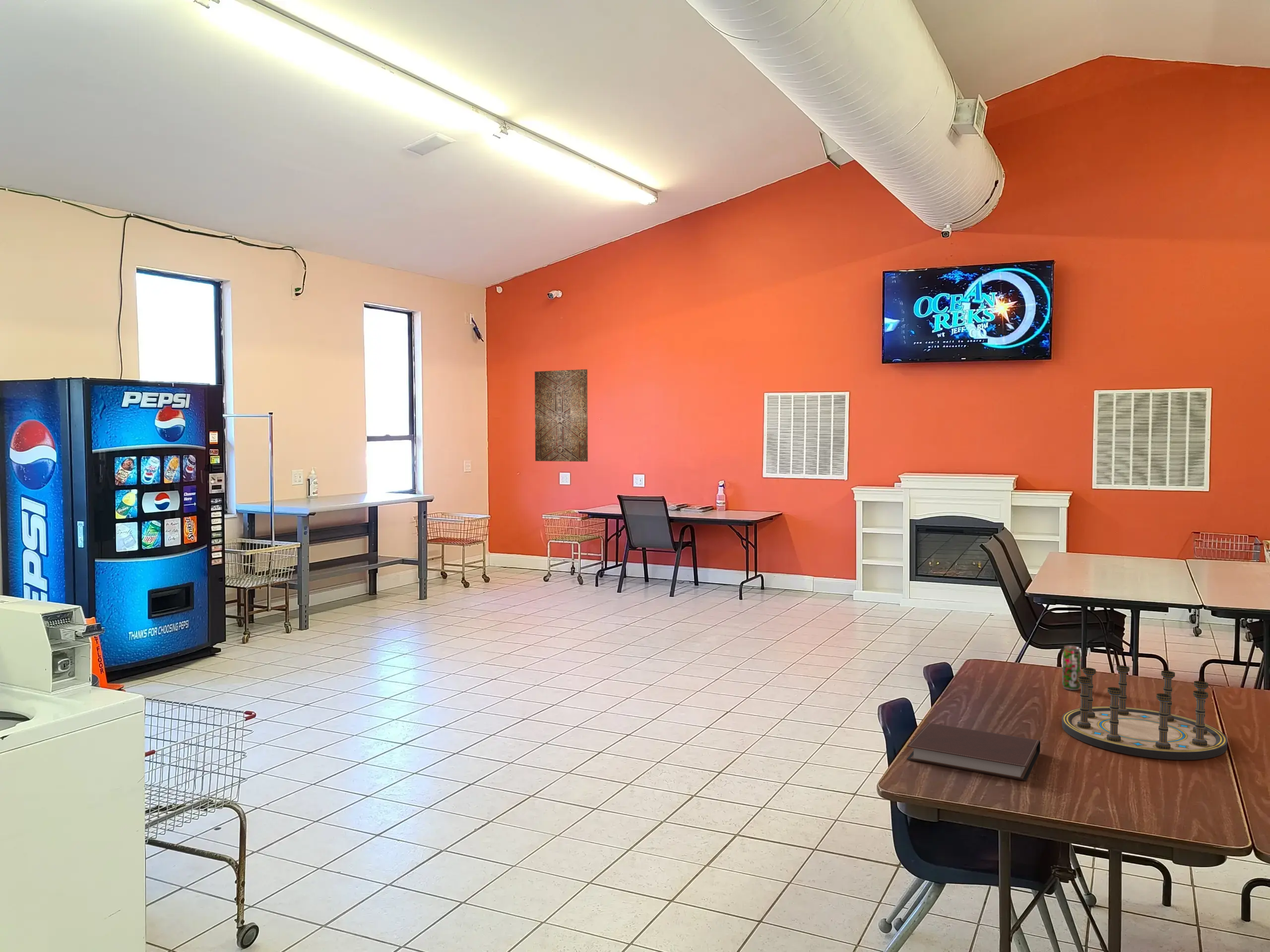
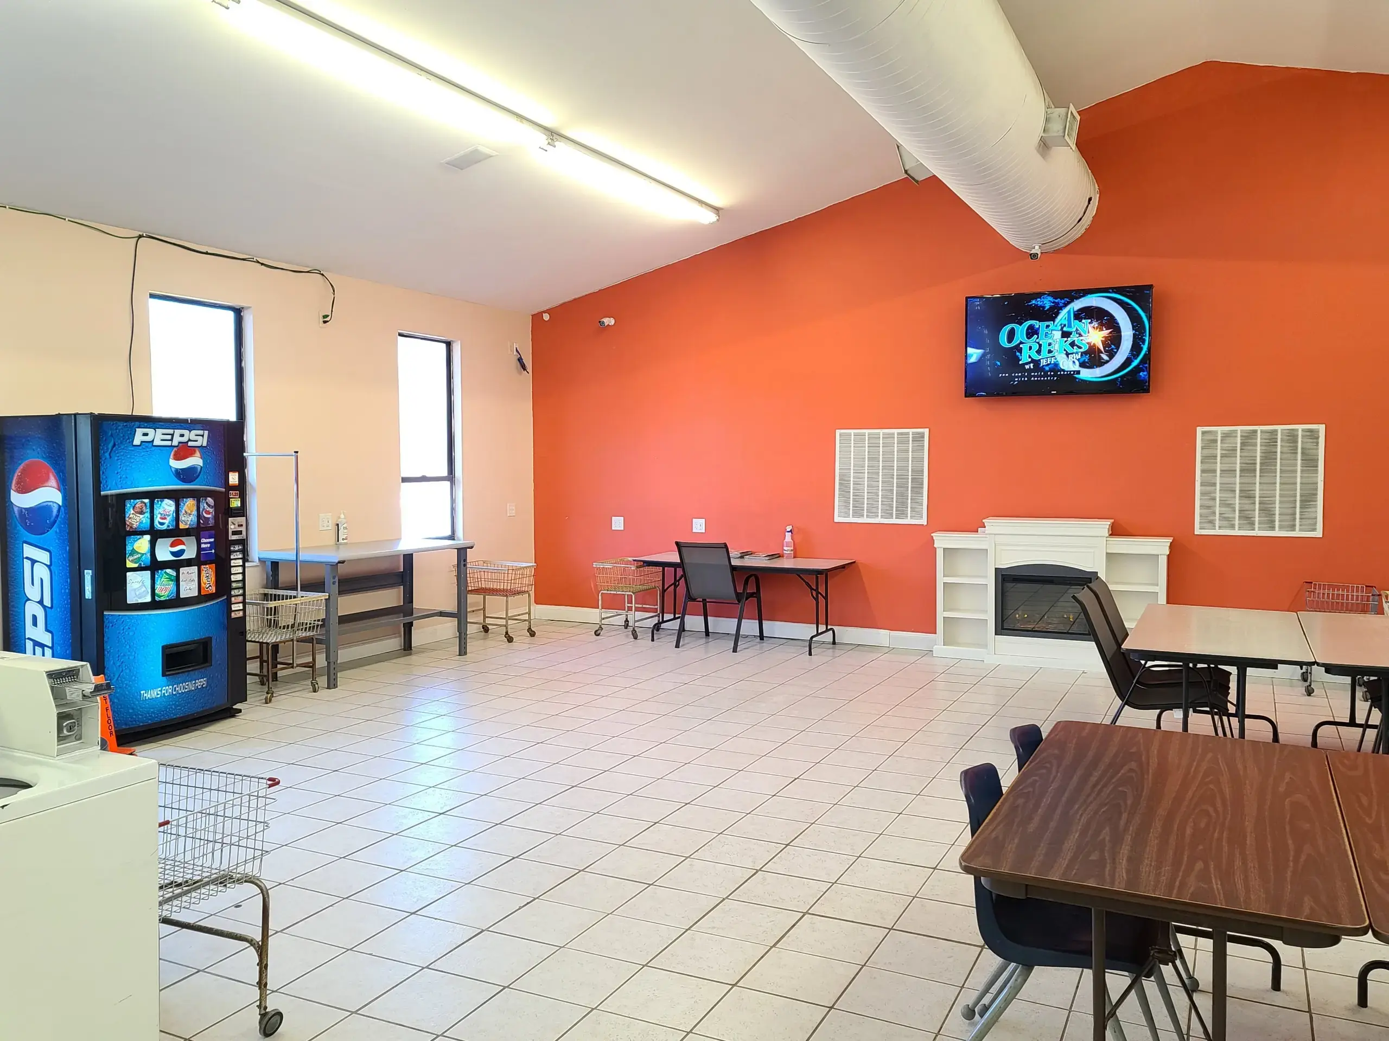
- notebook (974, 749)
- wall art (561, 416)
- board game (1141, 709)
- beverage can (1072, 667)
